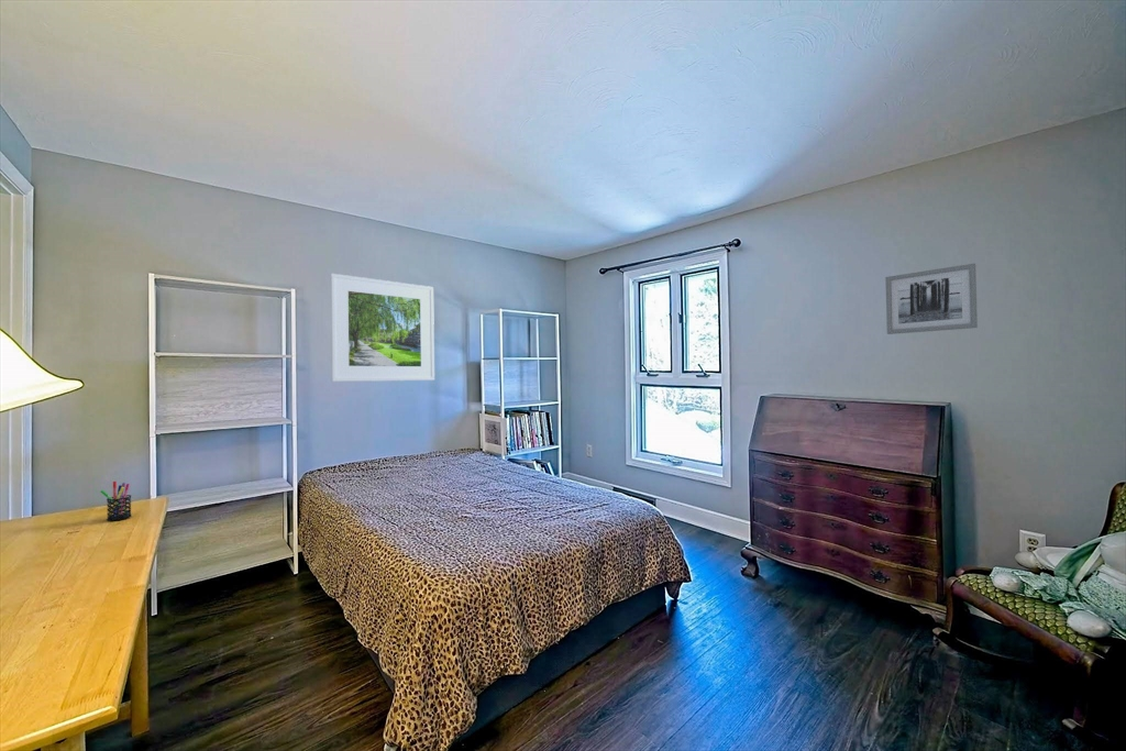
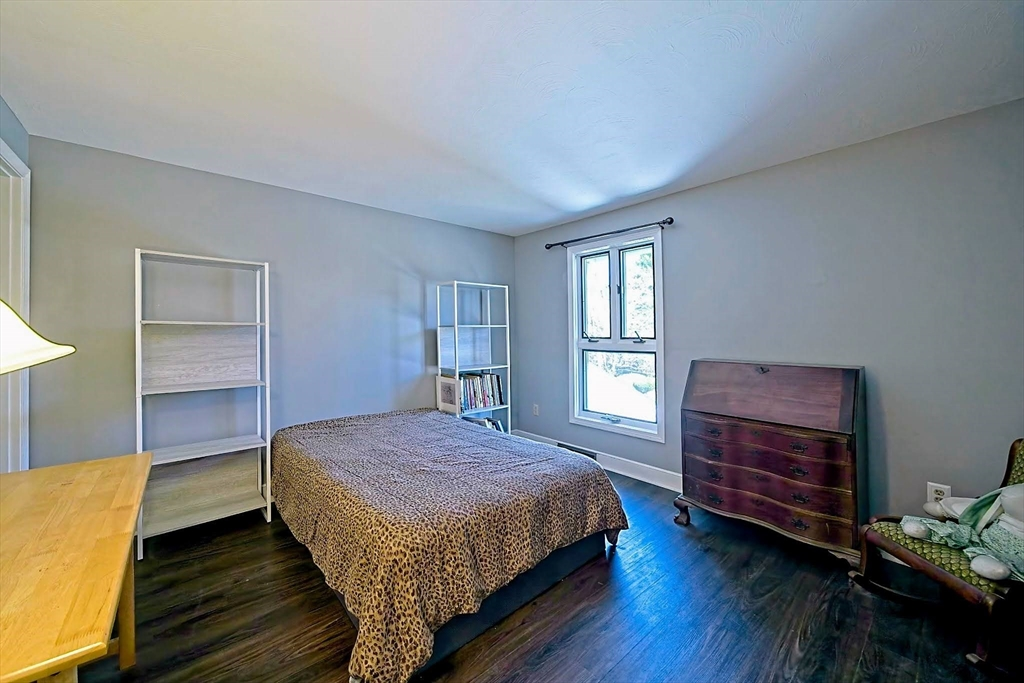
- wall art (928, 300)
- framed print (386, 330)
- pen holder (115, 500)
